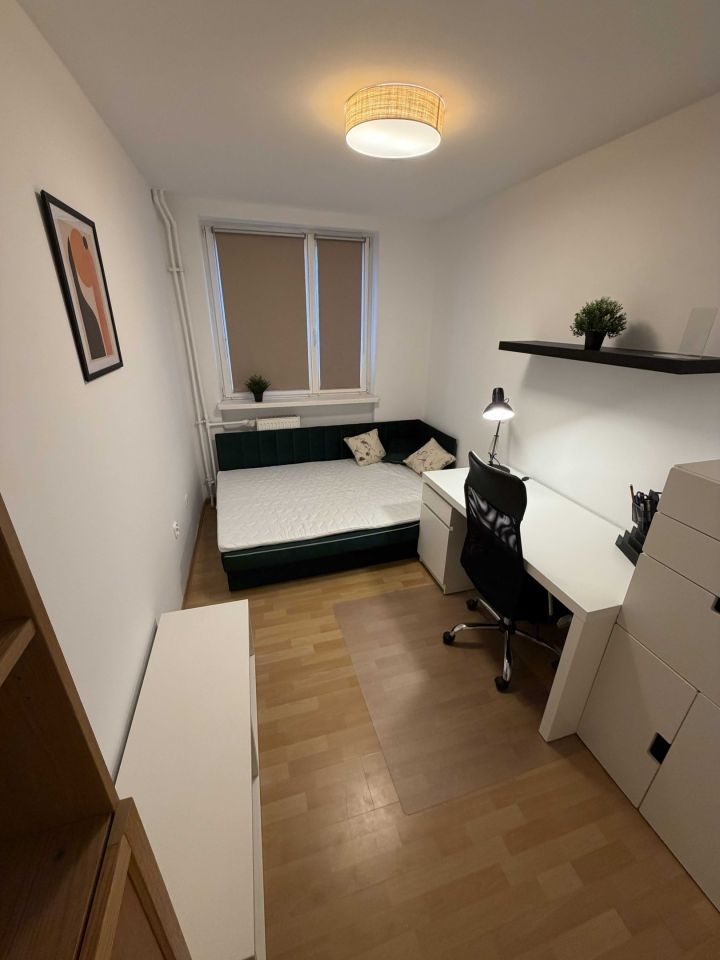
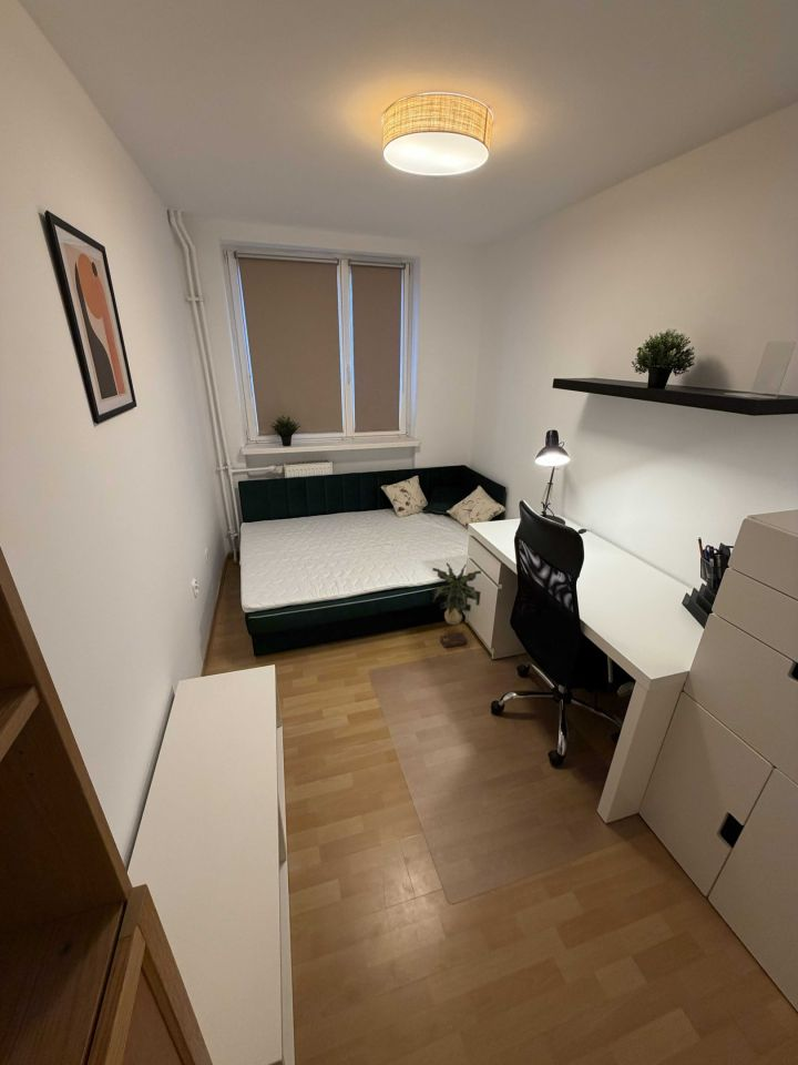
+ decorative plant (454, 608)
